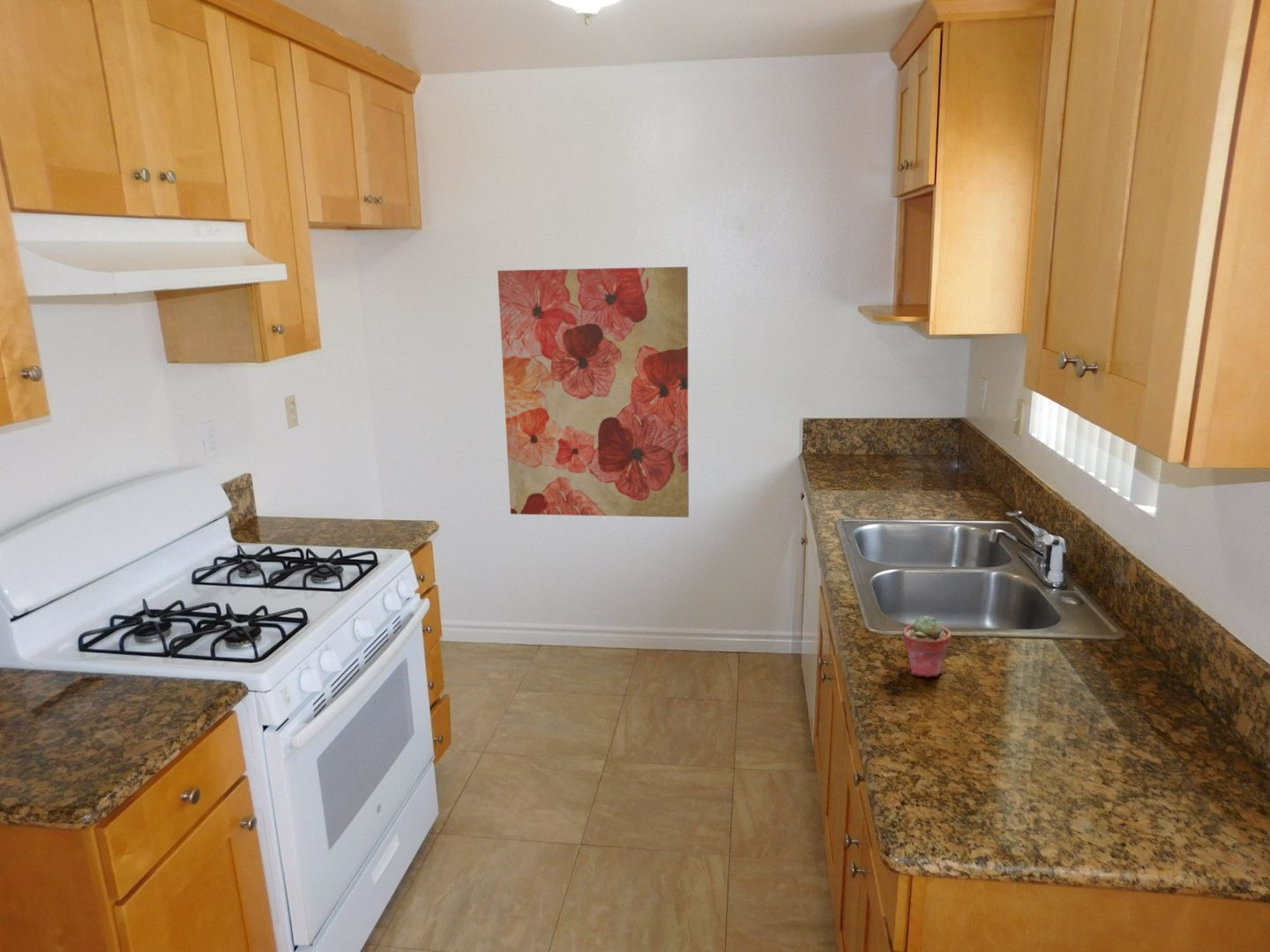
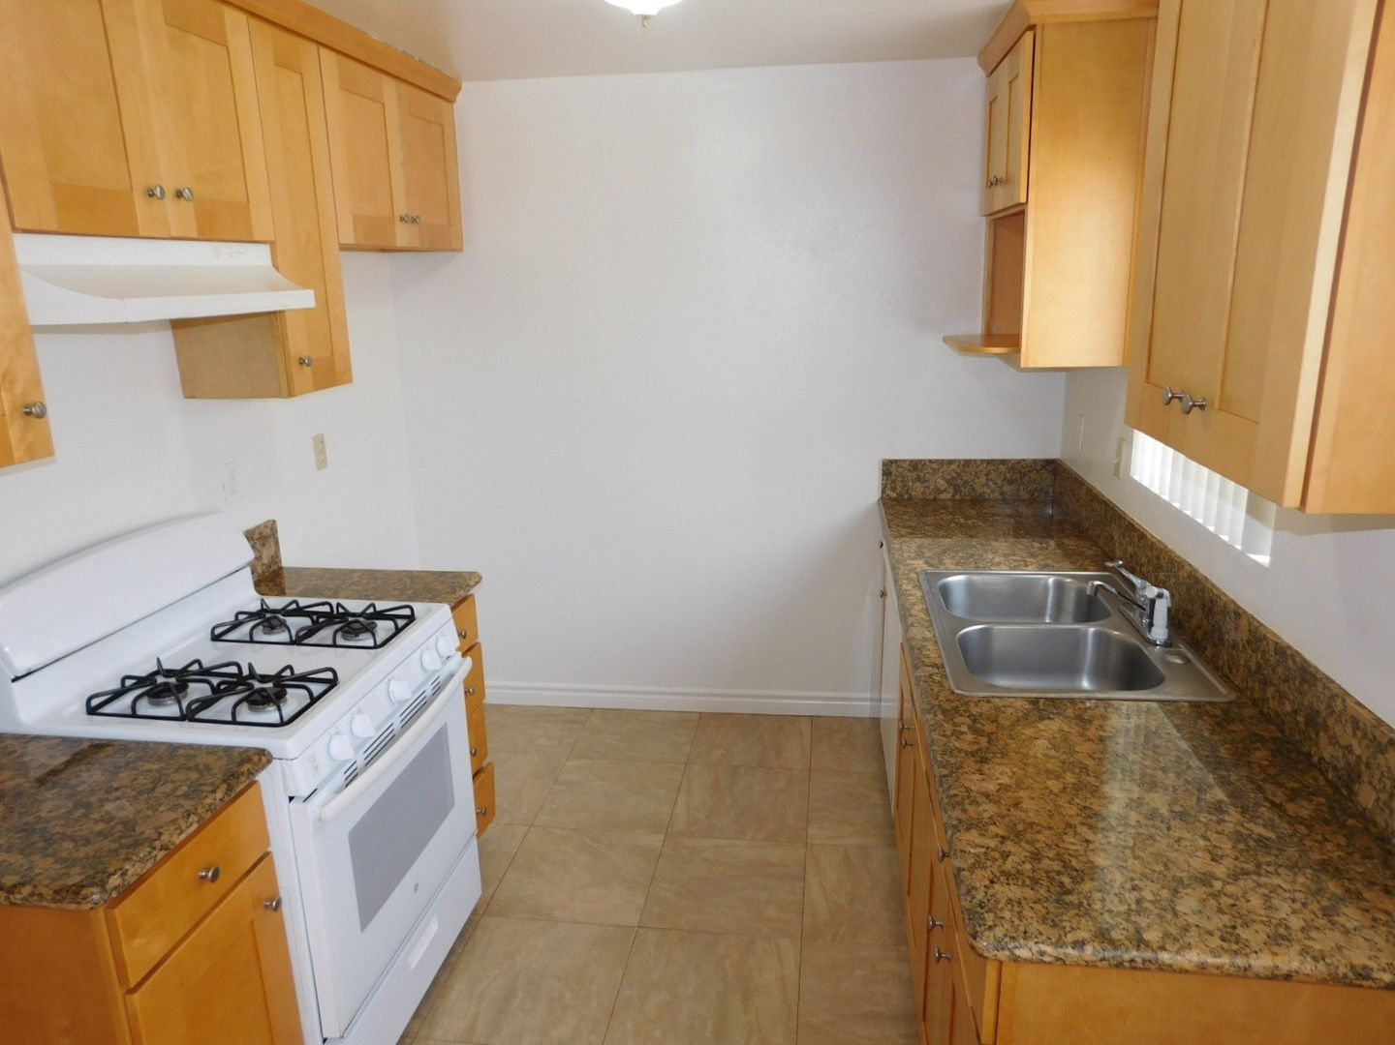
- wall art (595, 396)
- potted succulent (926, 643)
